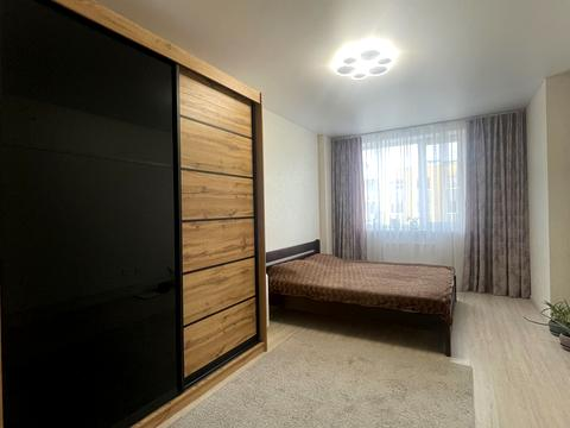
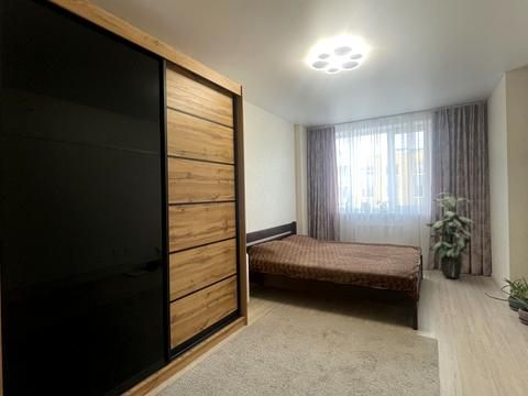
+ indoor plant (449, 234)
